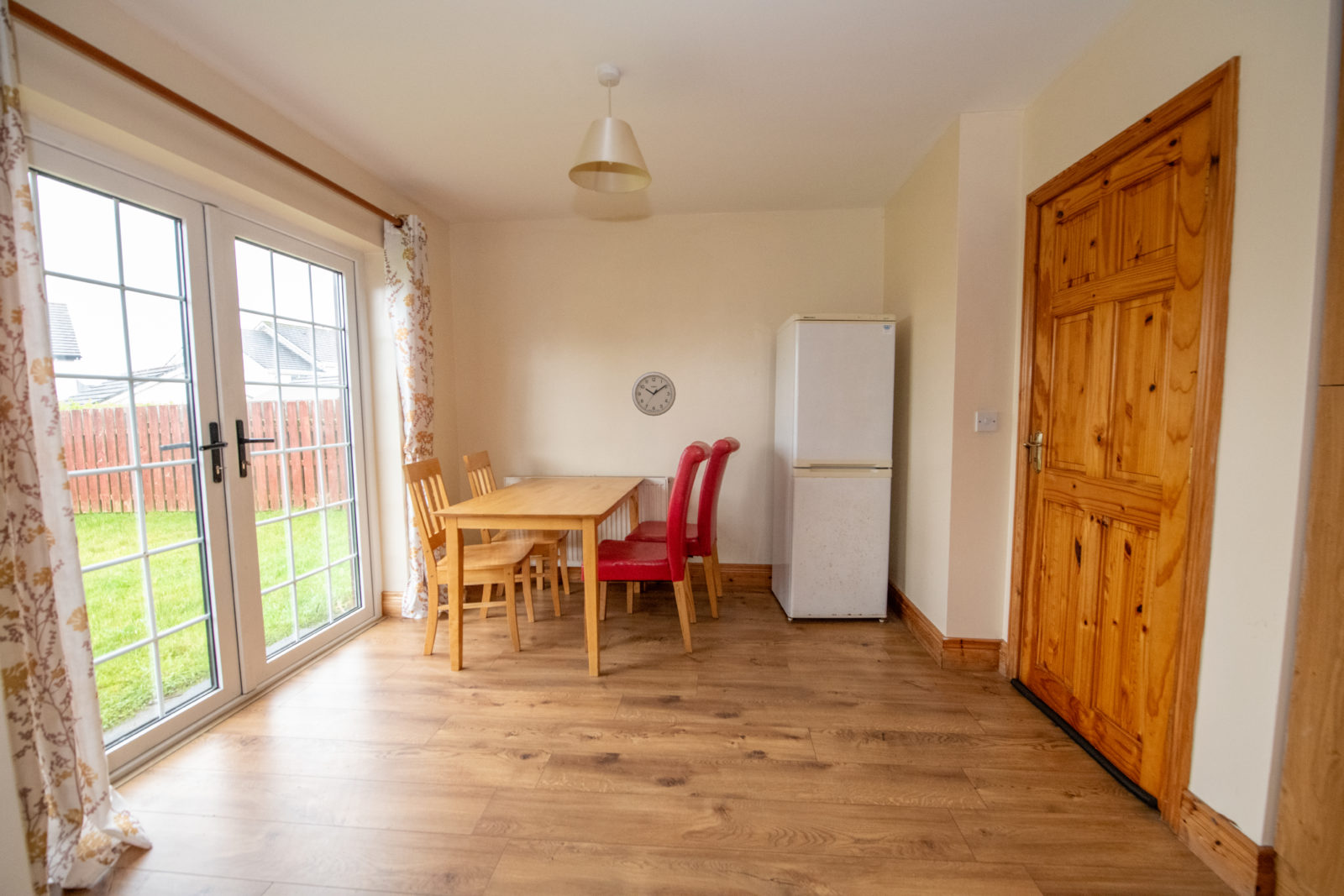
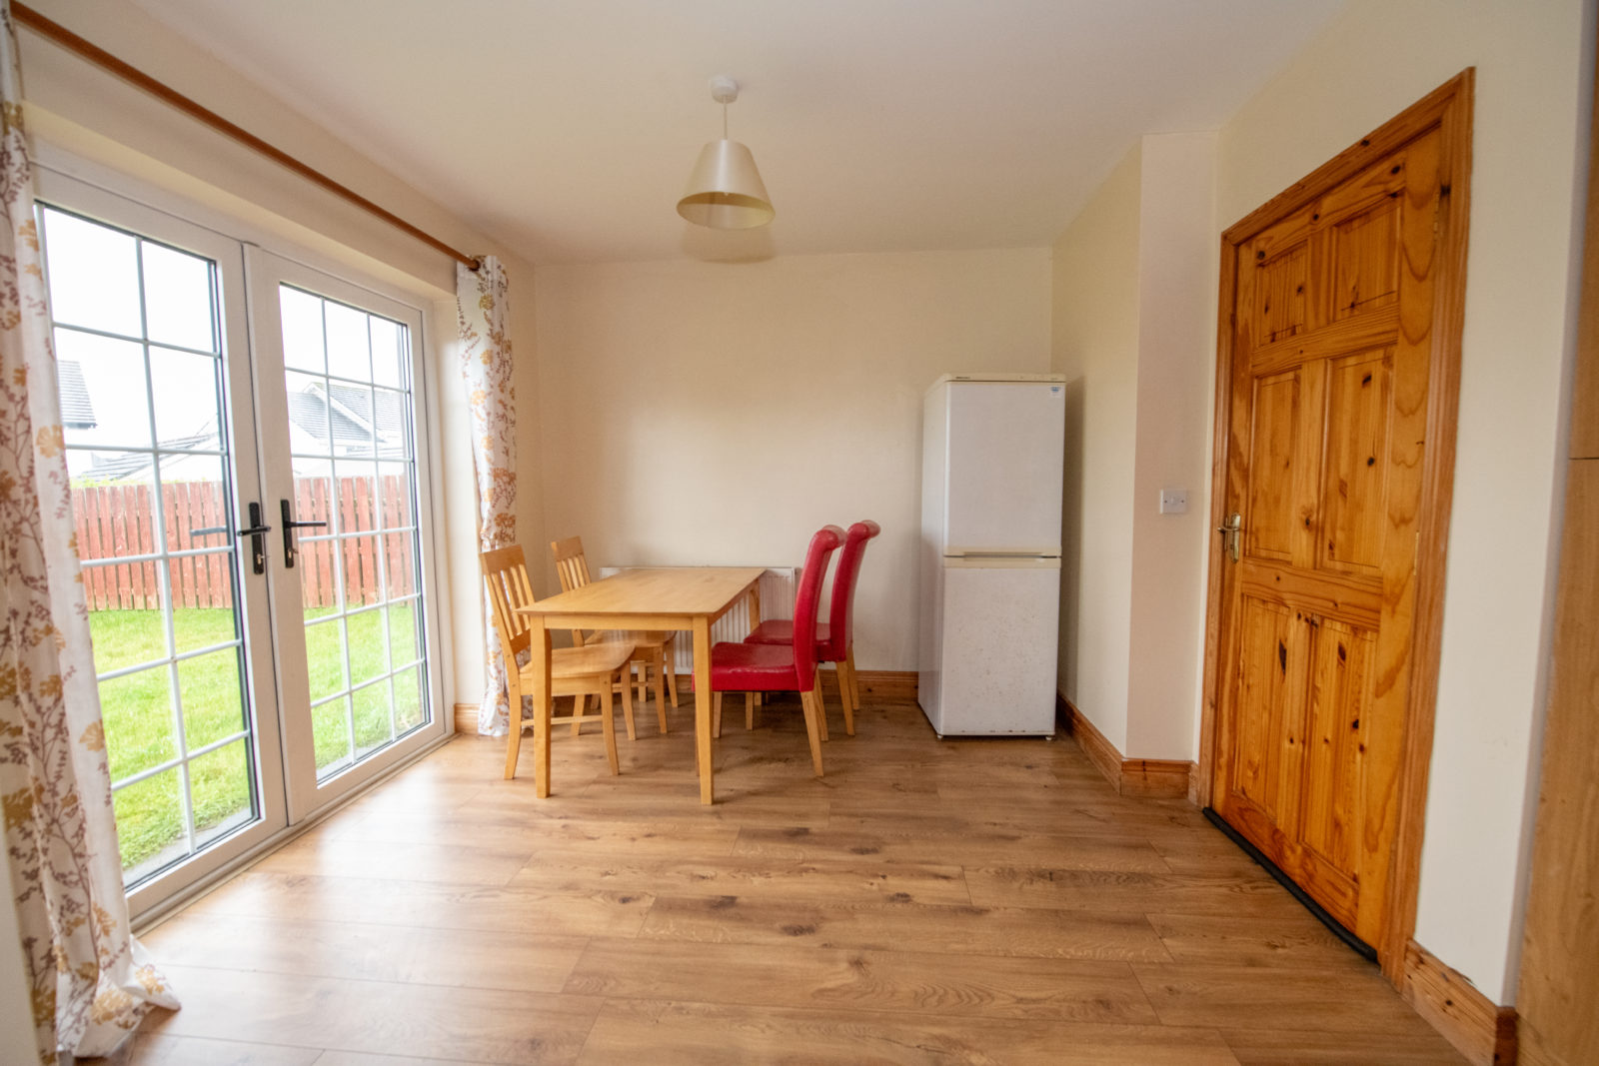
- wall clock (654, 394)
